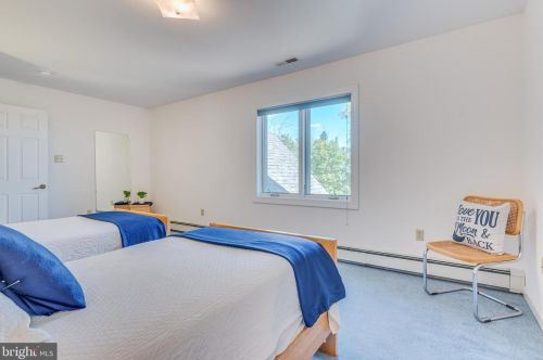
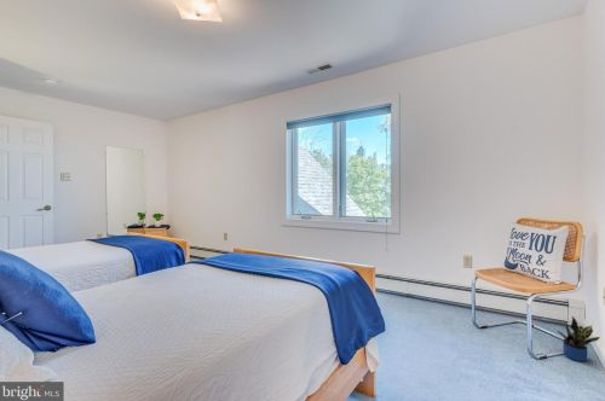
+ potted plant (578, 336)
